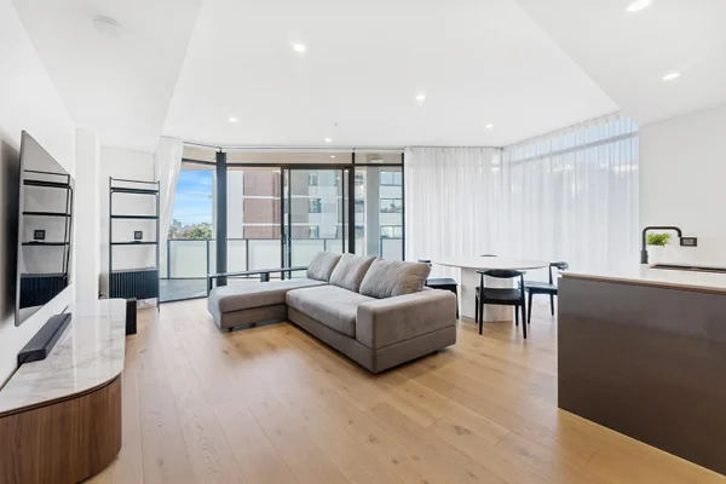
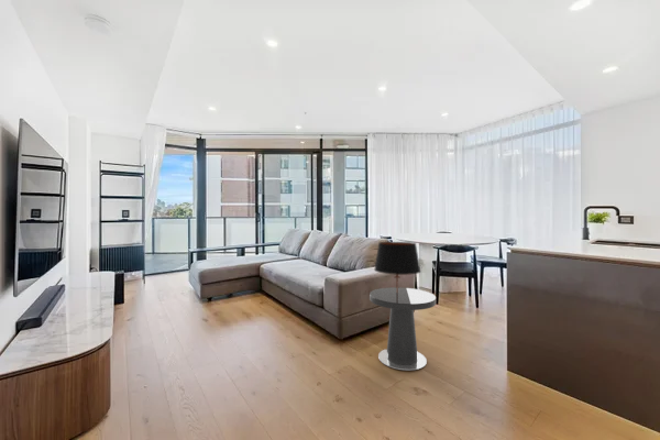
+ table lamp (397, 267)
+ side table (402, 326)
